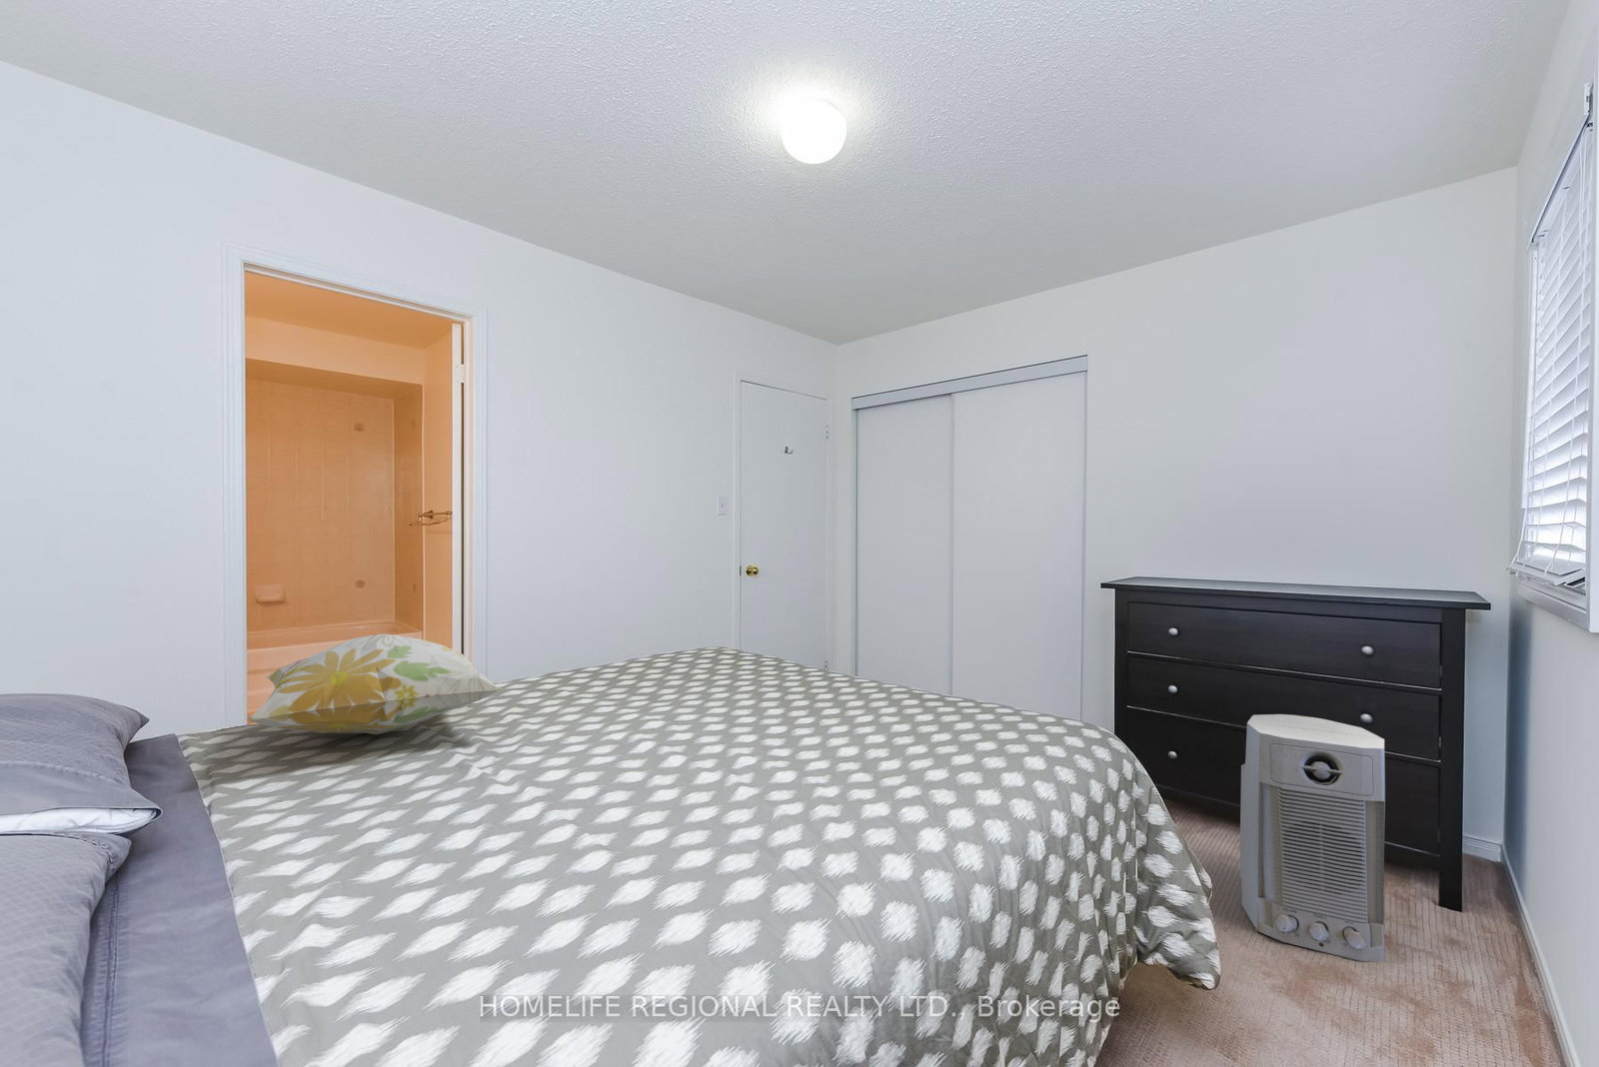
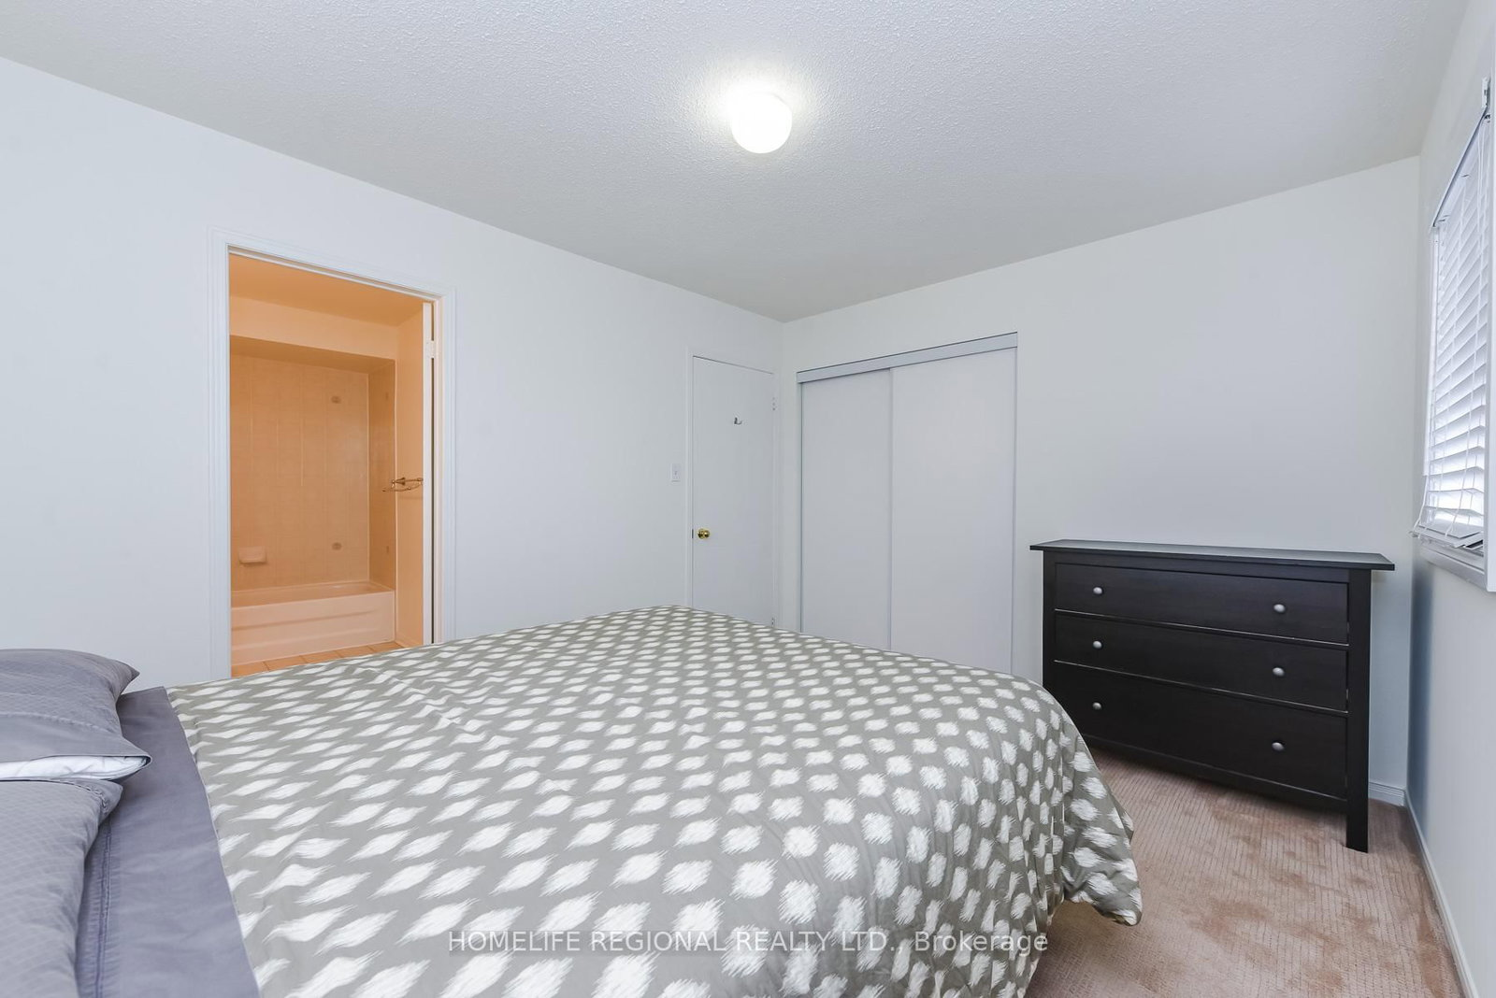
- decorative pillow (380, 682)
- air purifier (1310, 823)
